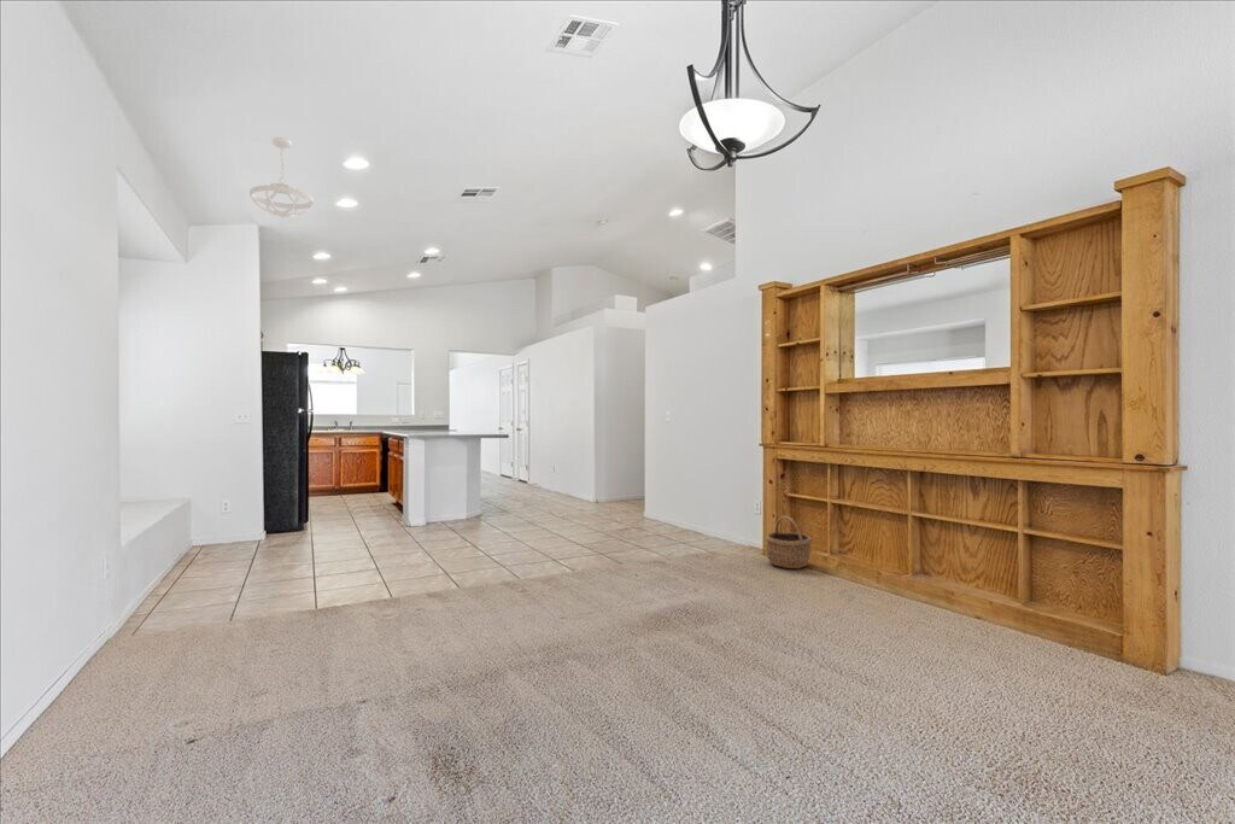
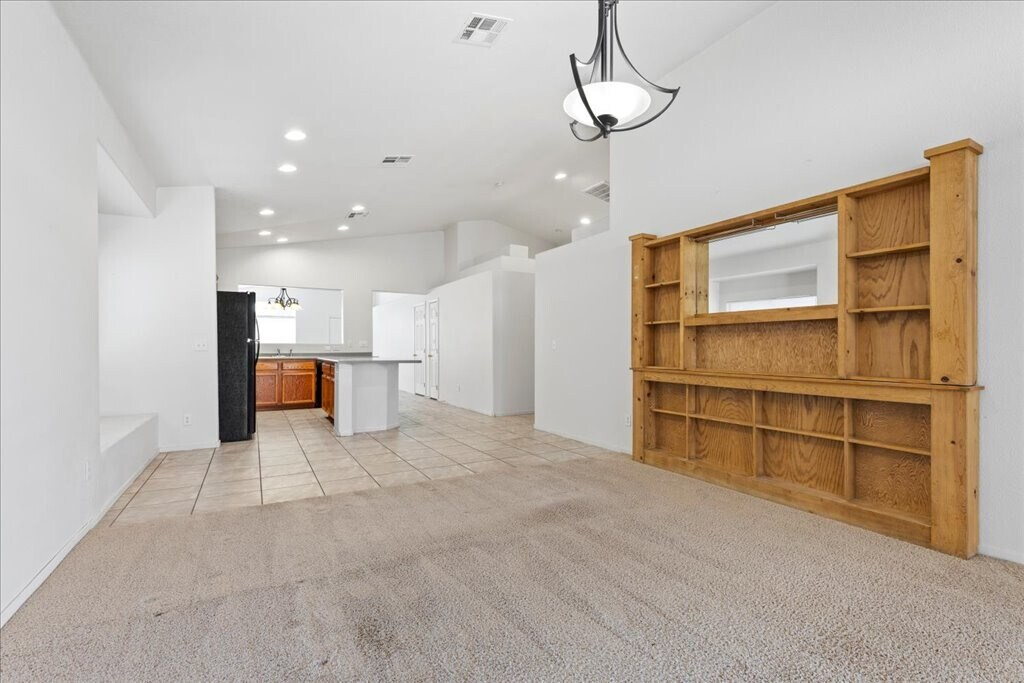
- wicker basket (789, 540)
- ceiling light fixture (282, 179)
